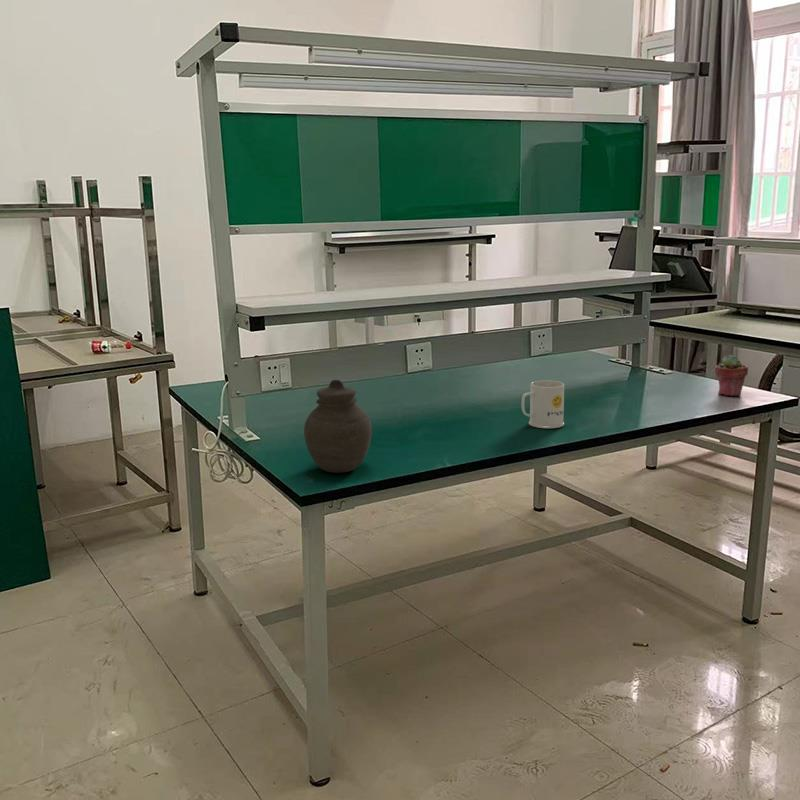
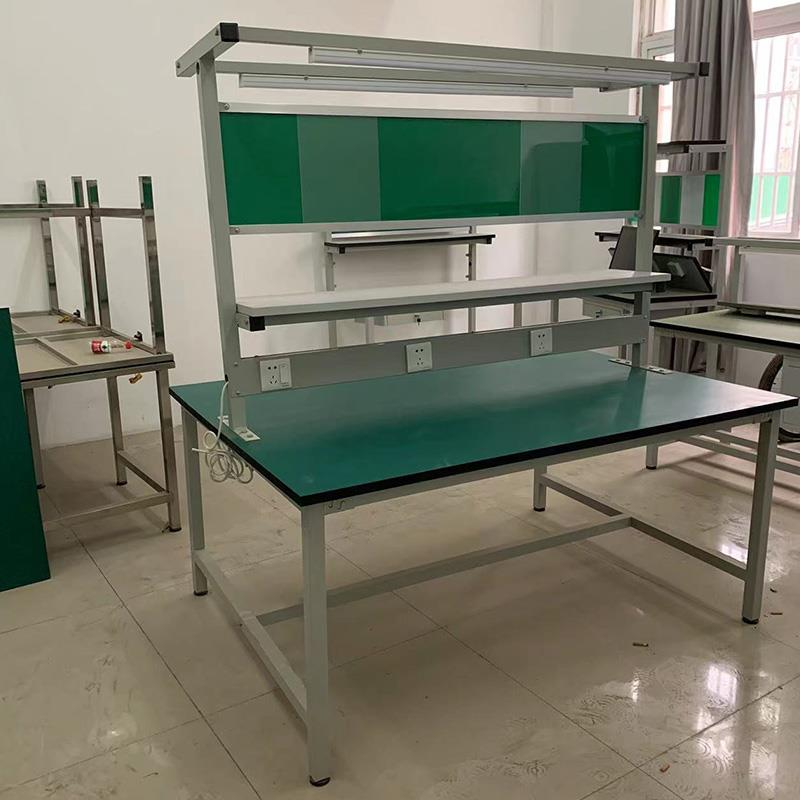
- mug (542, 404)
- potted succulent (731, 374)
- jar (337, 424)
